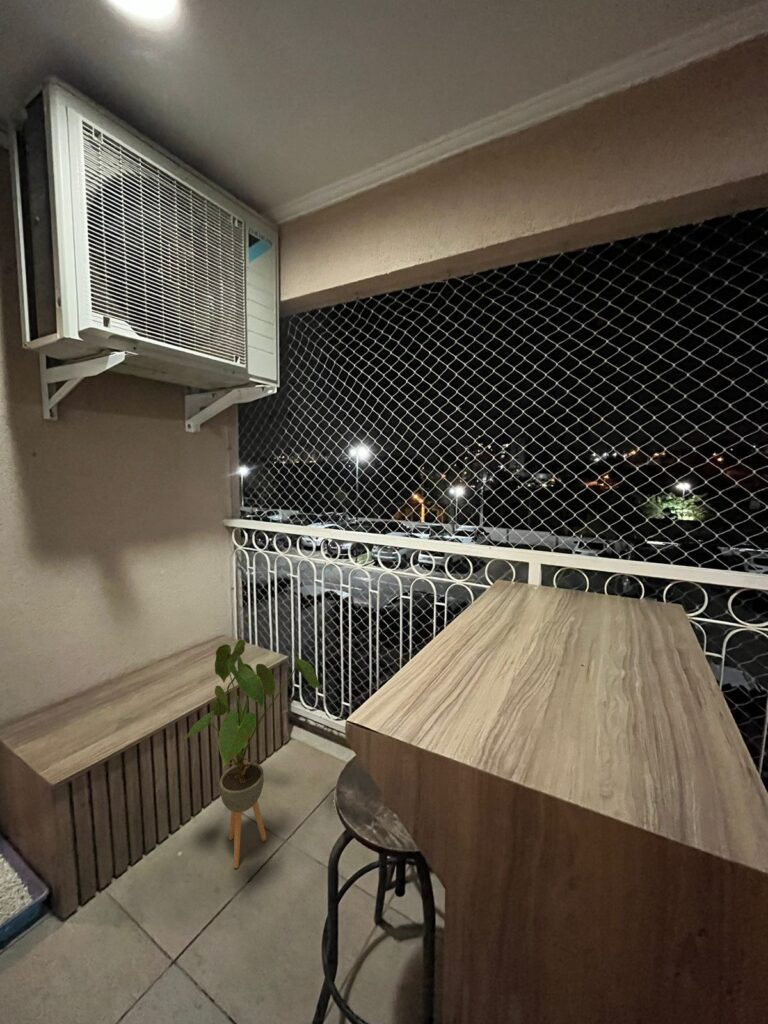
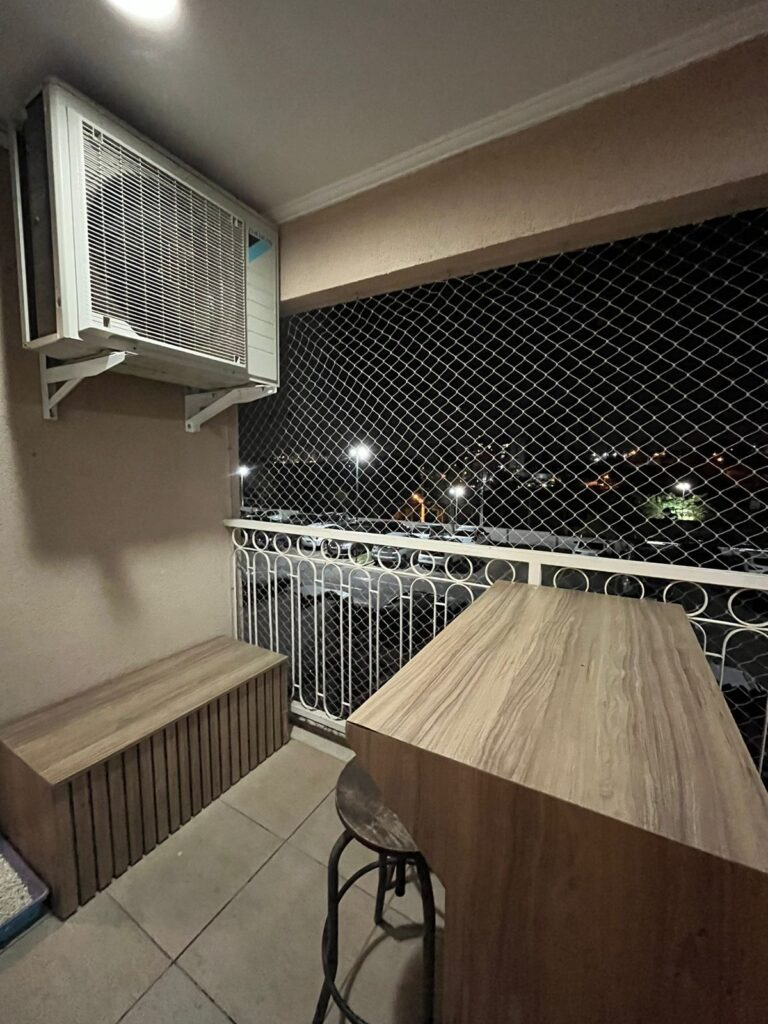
- house plant (245, 743)
